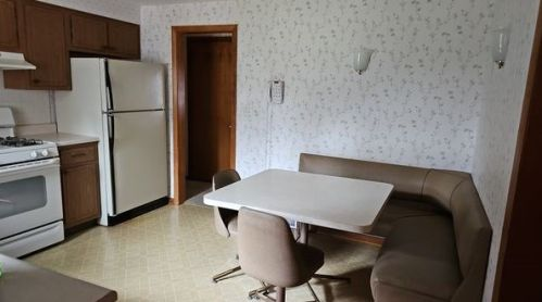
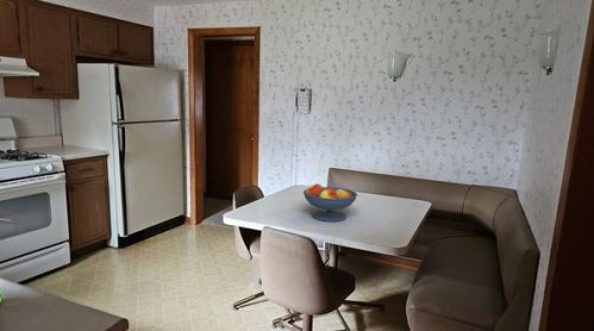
+ fruit bowl (330, 200)
